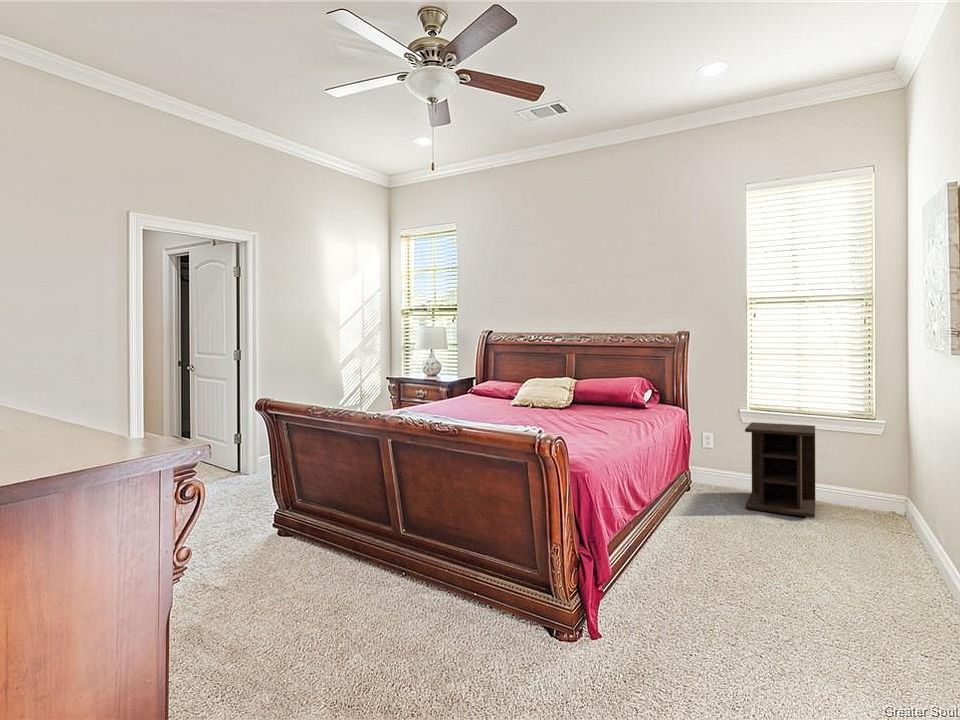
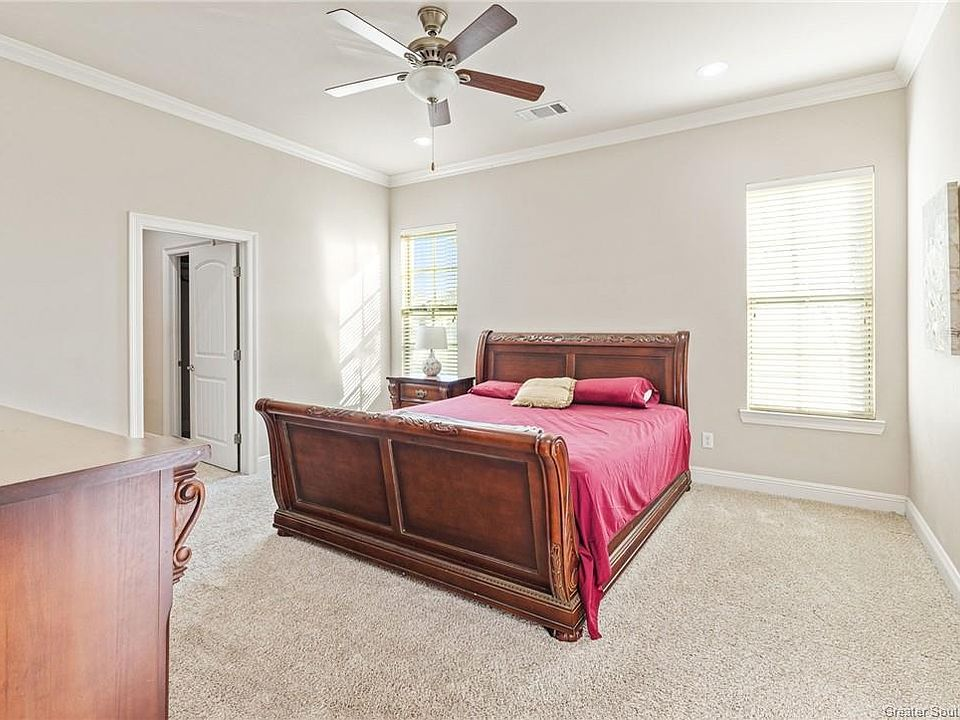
- nightstand (780, 466)
